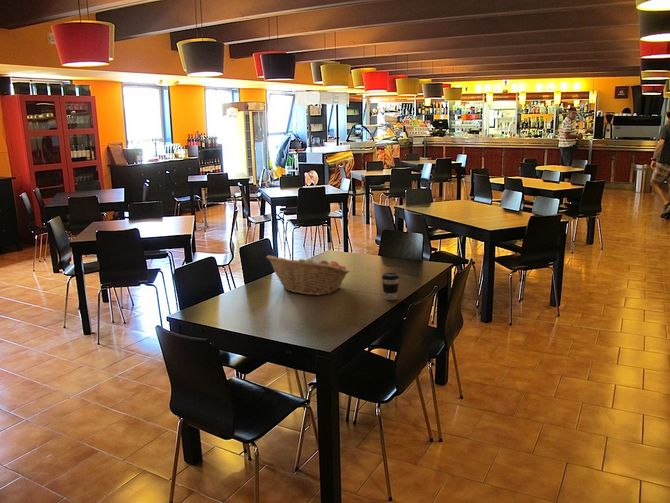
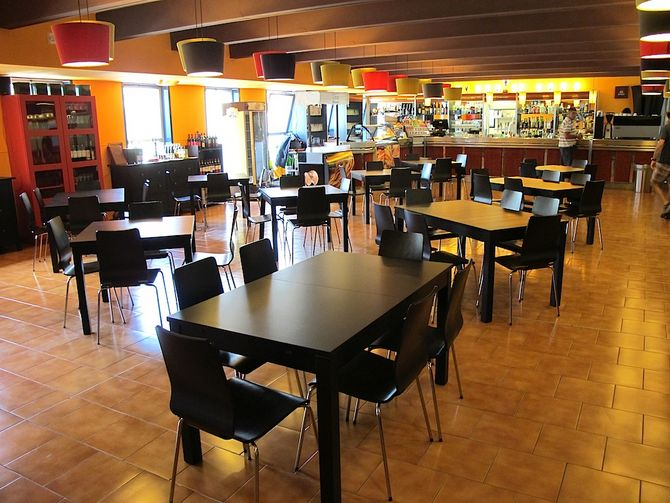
- coffee cup (390, 286)
- fruit basket (307, 270)
